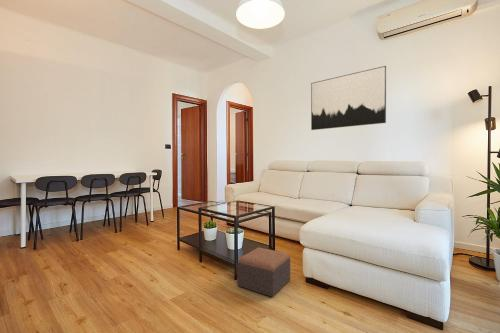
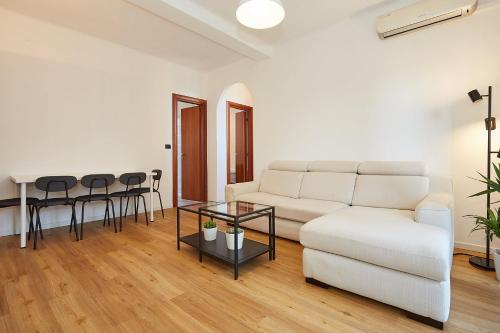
- wall art (345, 101)
- footstool (264, 268)
